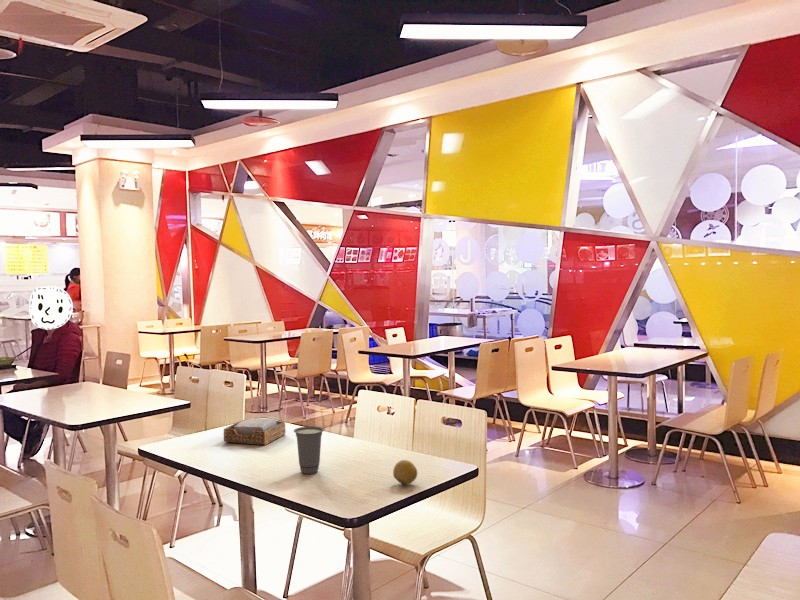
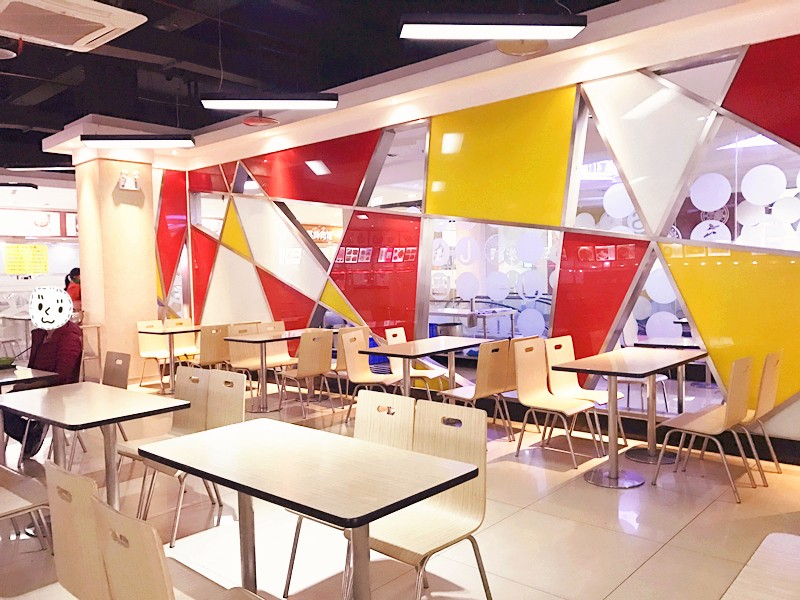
- fruit (405, 472)
- napkin holder (255, 429)
- cup (309, 450)
